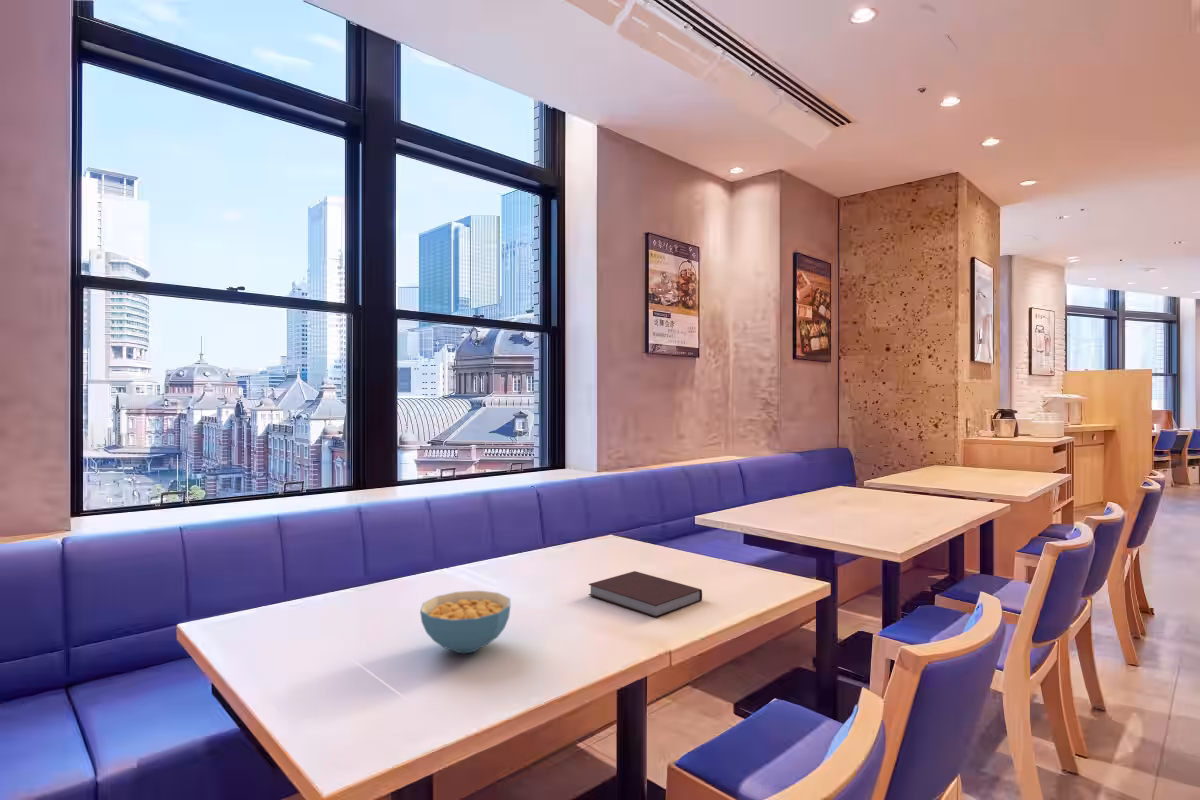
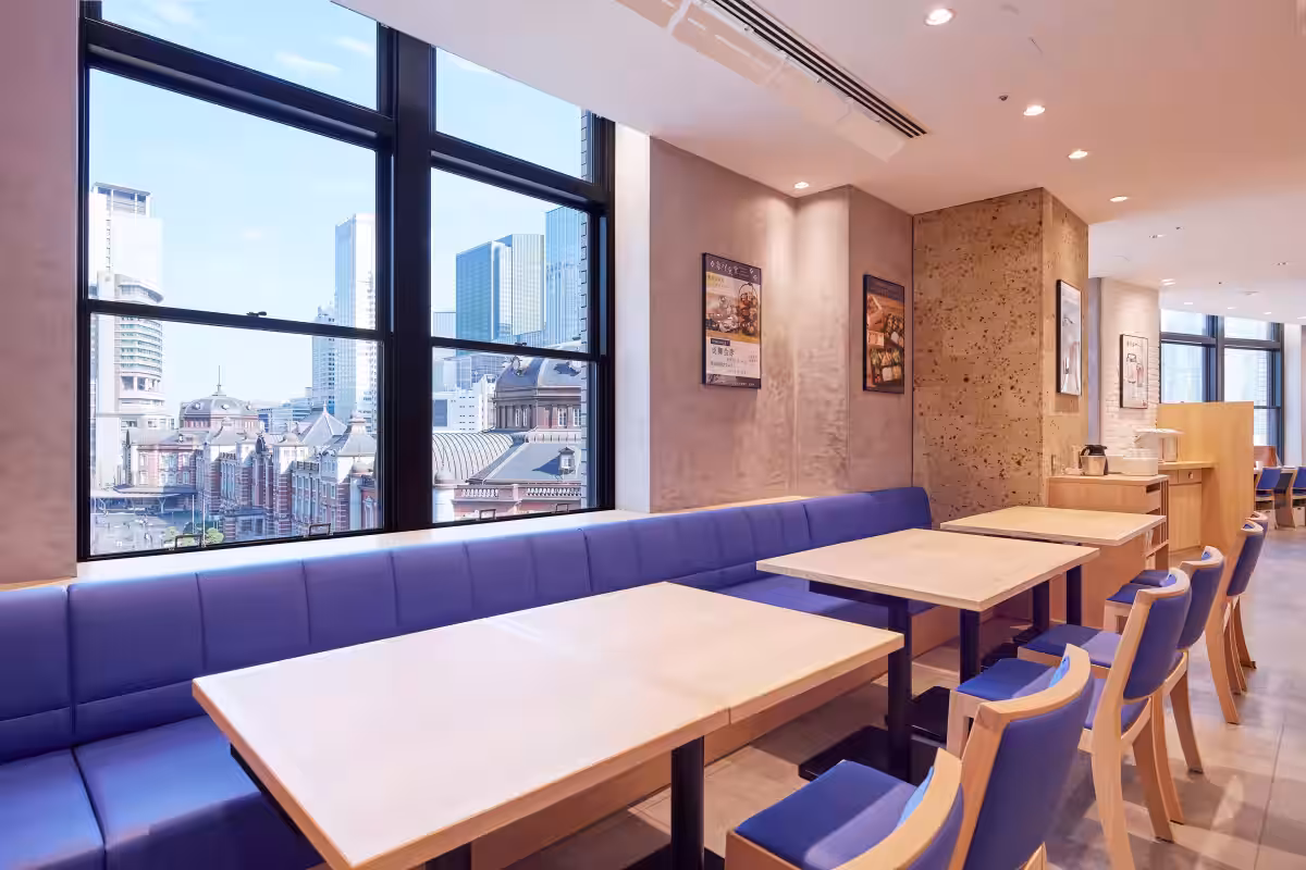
- cereal bowl (466, 626)
- notebook (644, 592)
